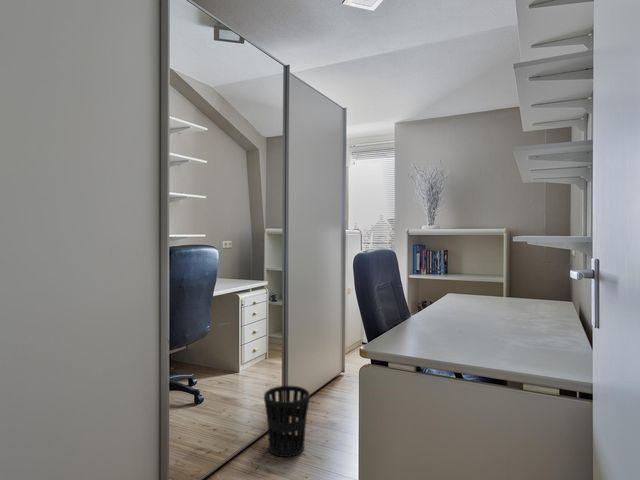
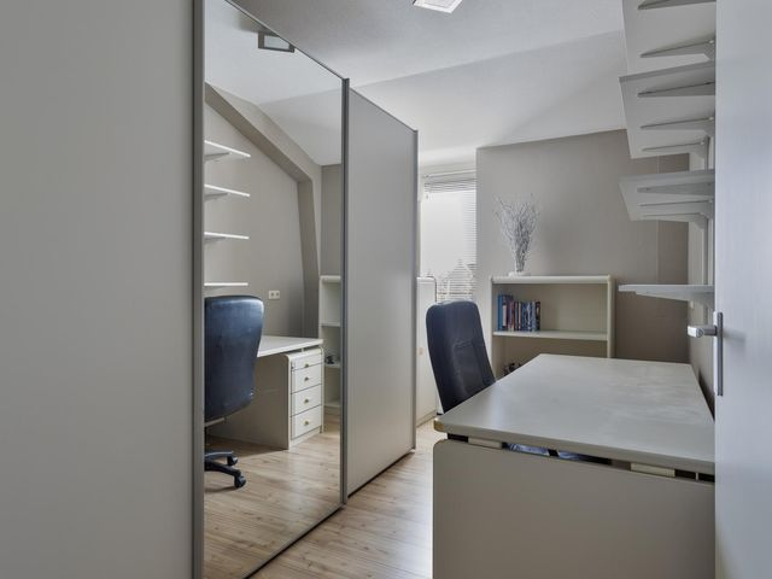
- wastebasket (286, 420)
